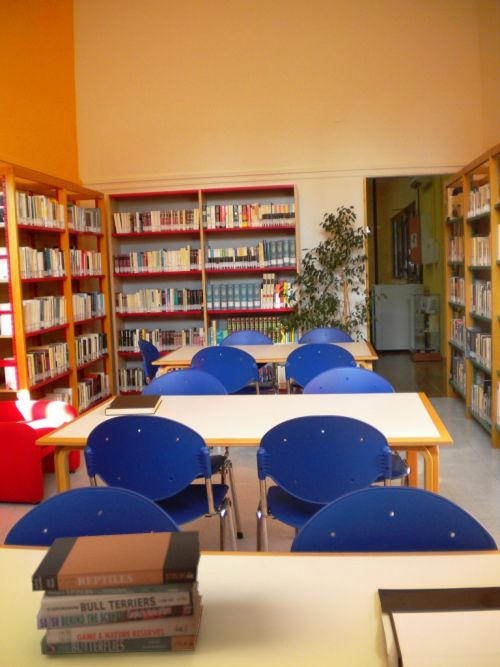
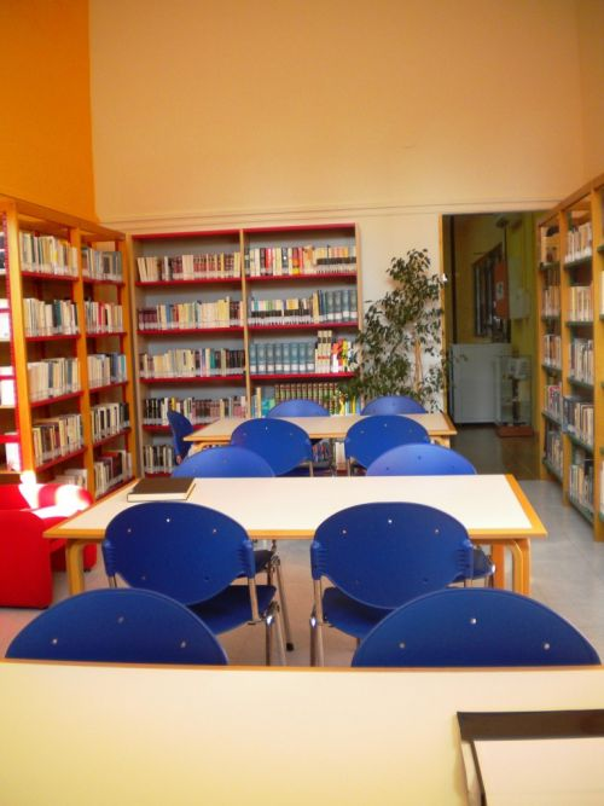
- book stack (122, 590)
